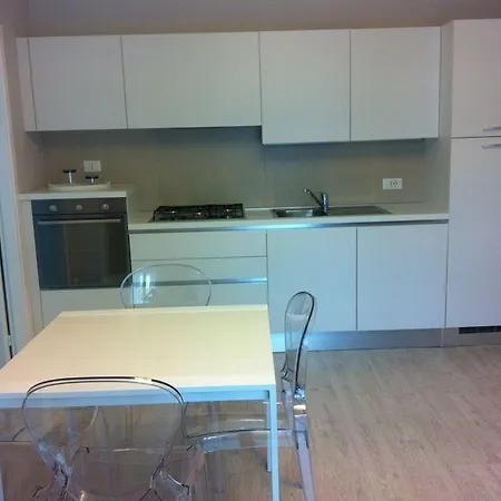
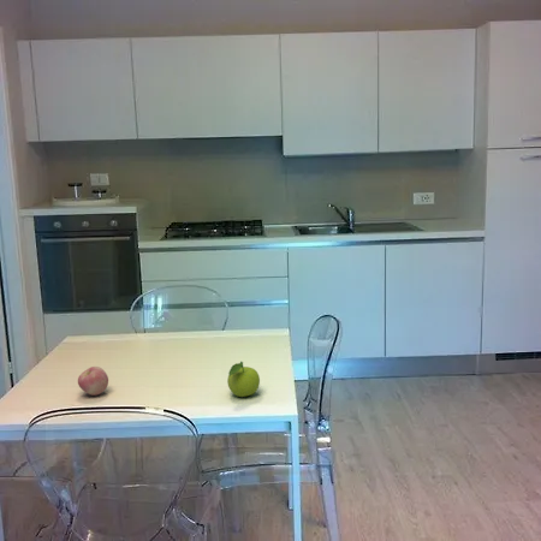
+ apple (93, 381)
+ fruit (239, 379)
